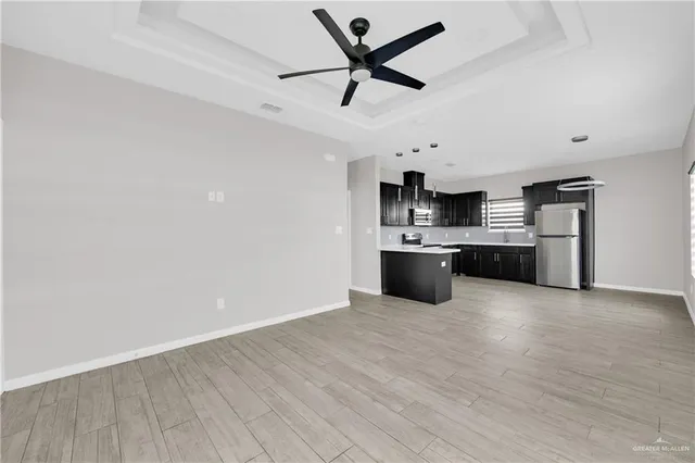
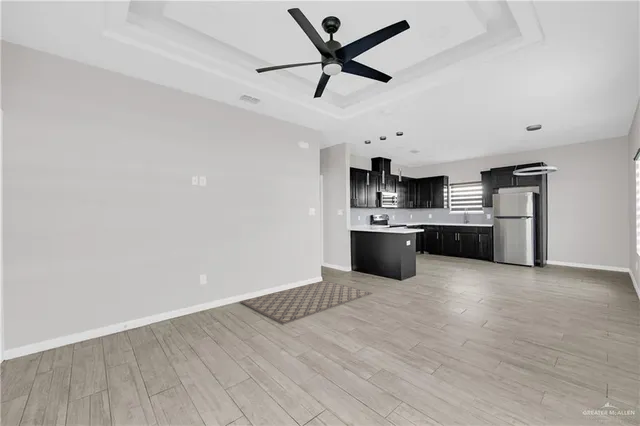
+ rug (309, 297)
